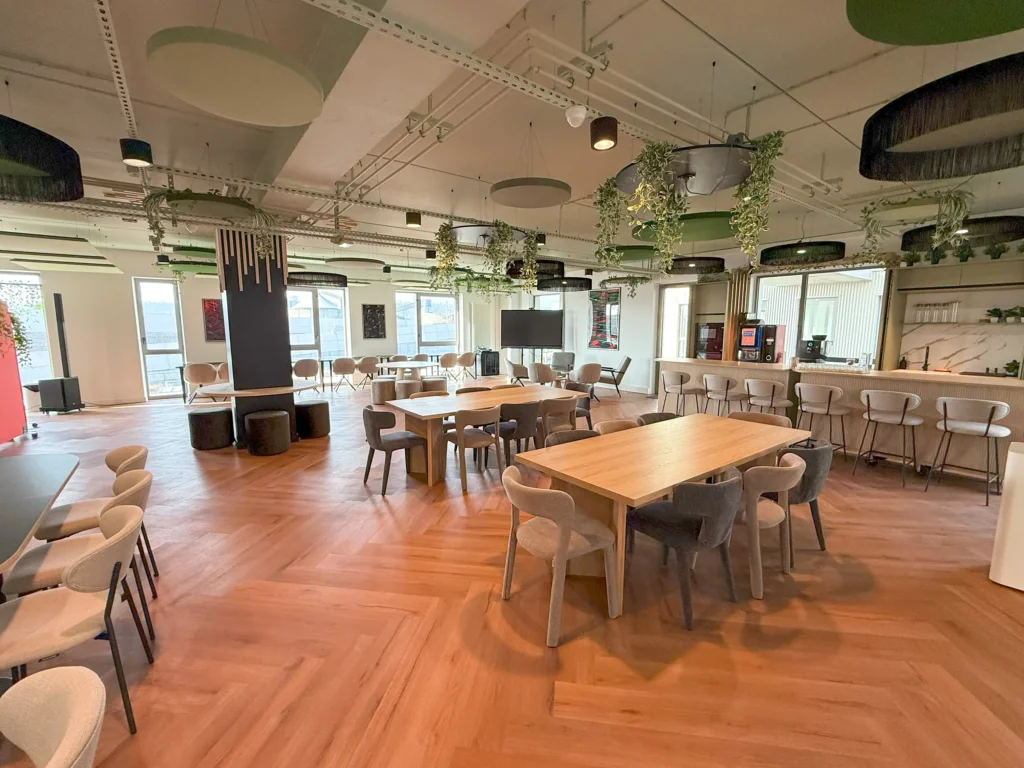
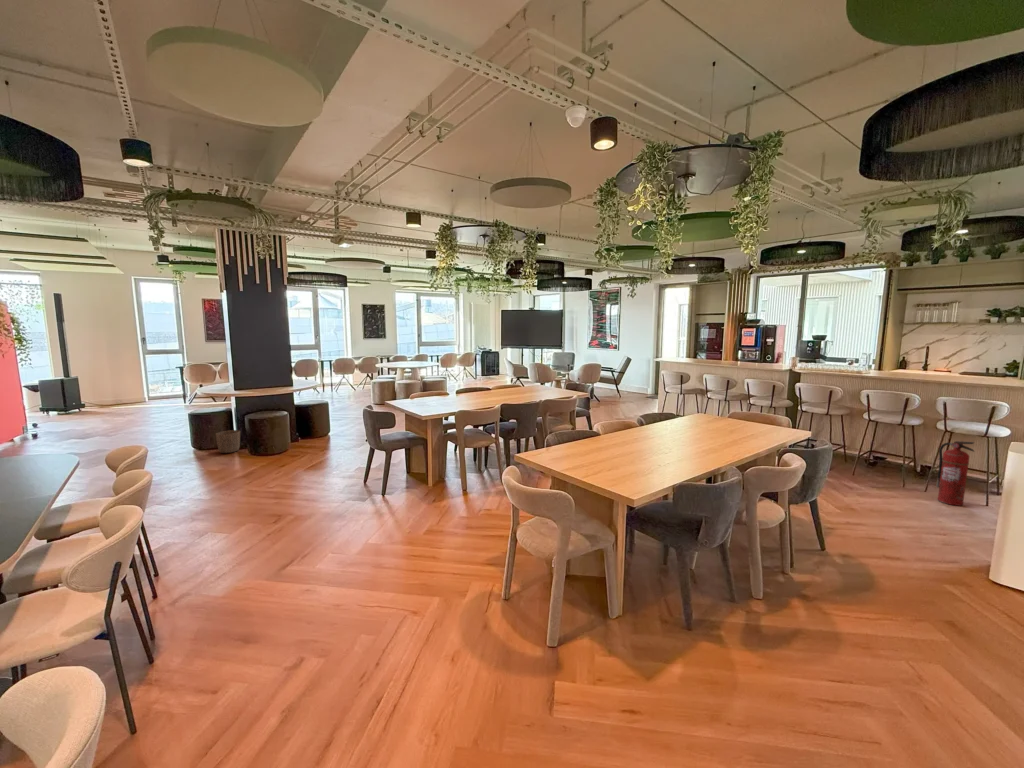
+ fire extinguisher (953, 471)
+ waste basket (228, 441)
